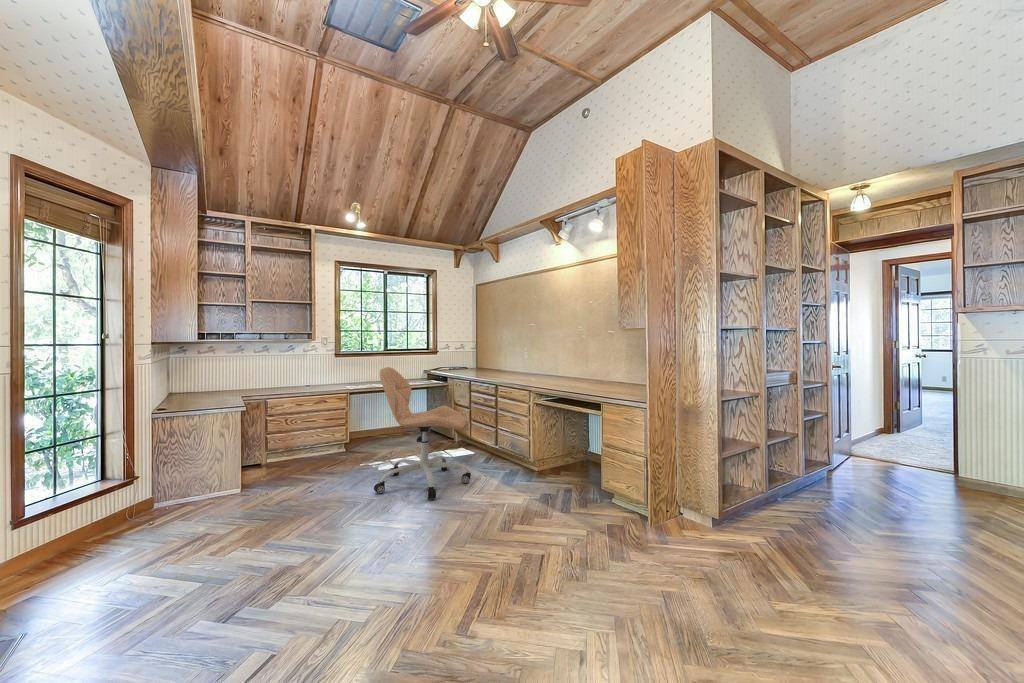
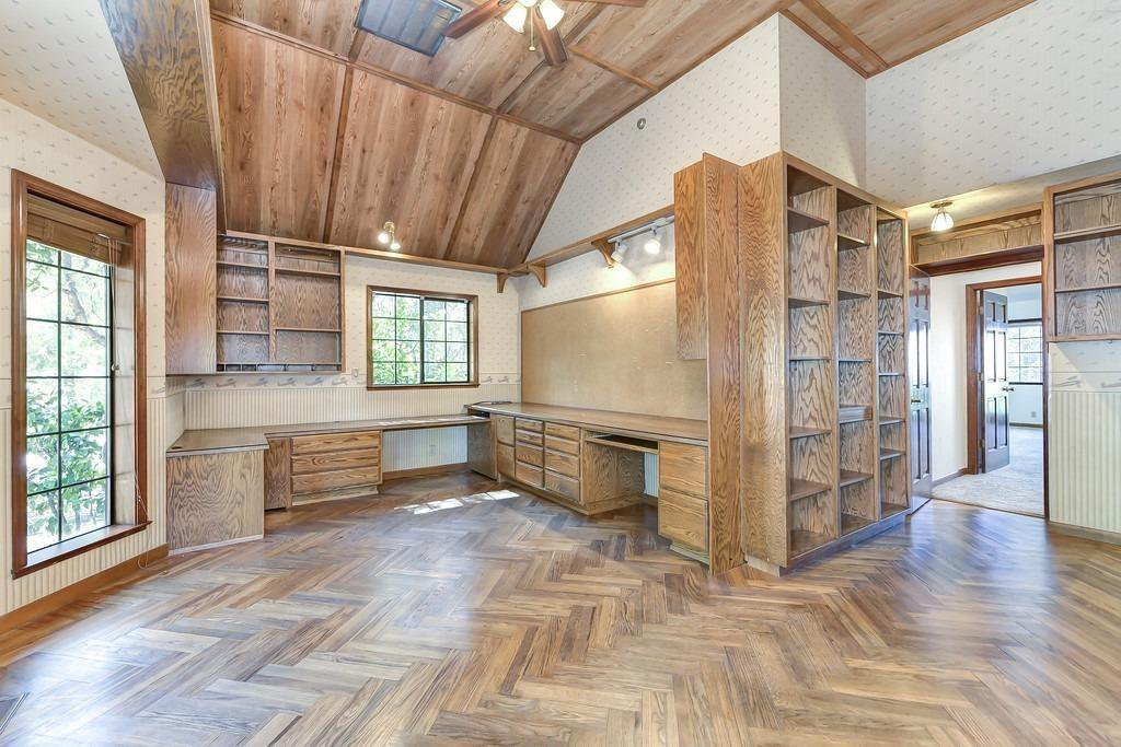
- office chair (425, 424)
